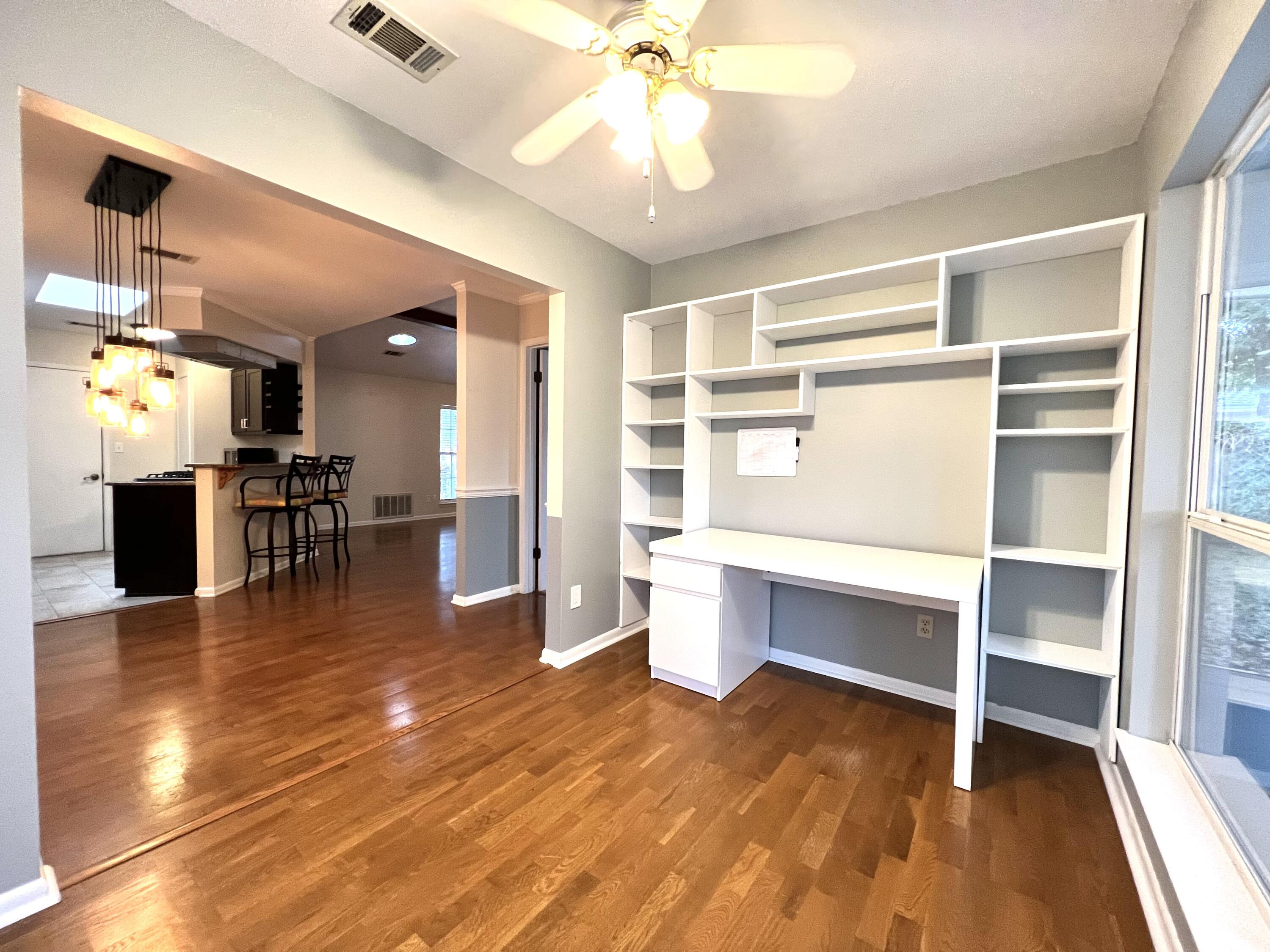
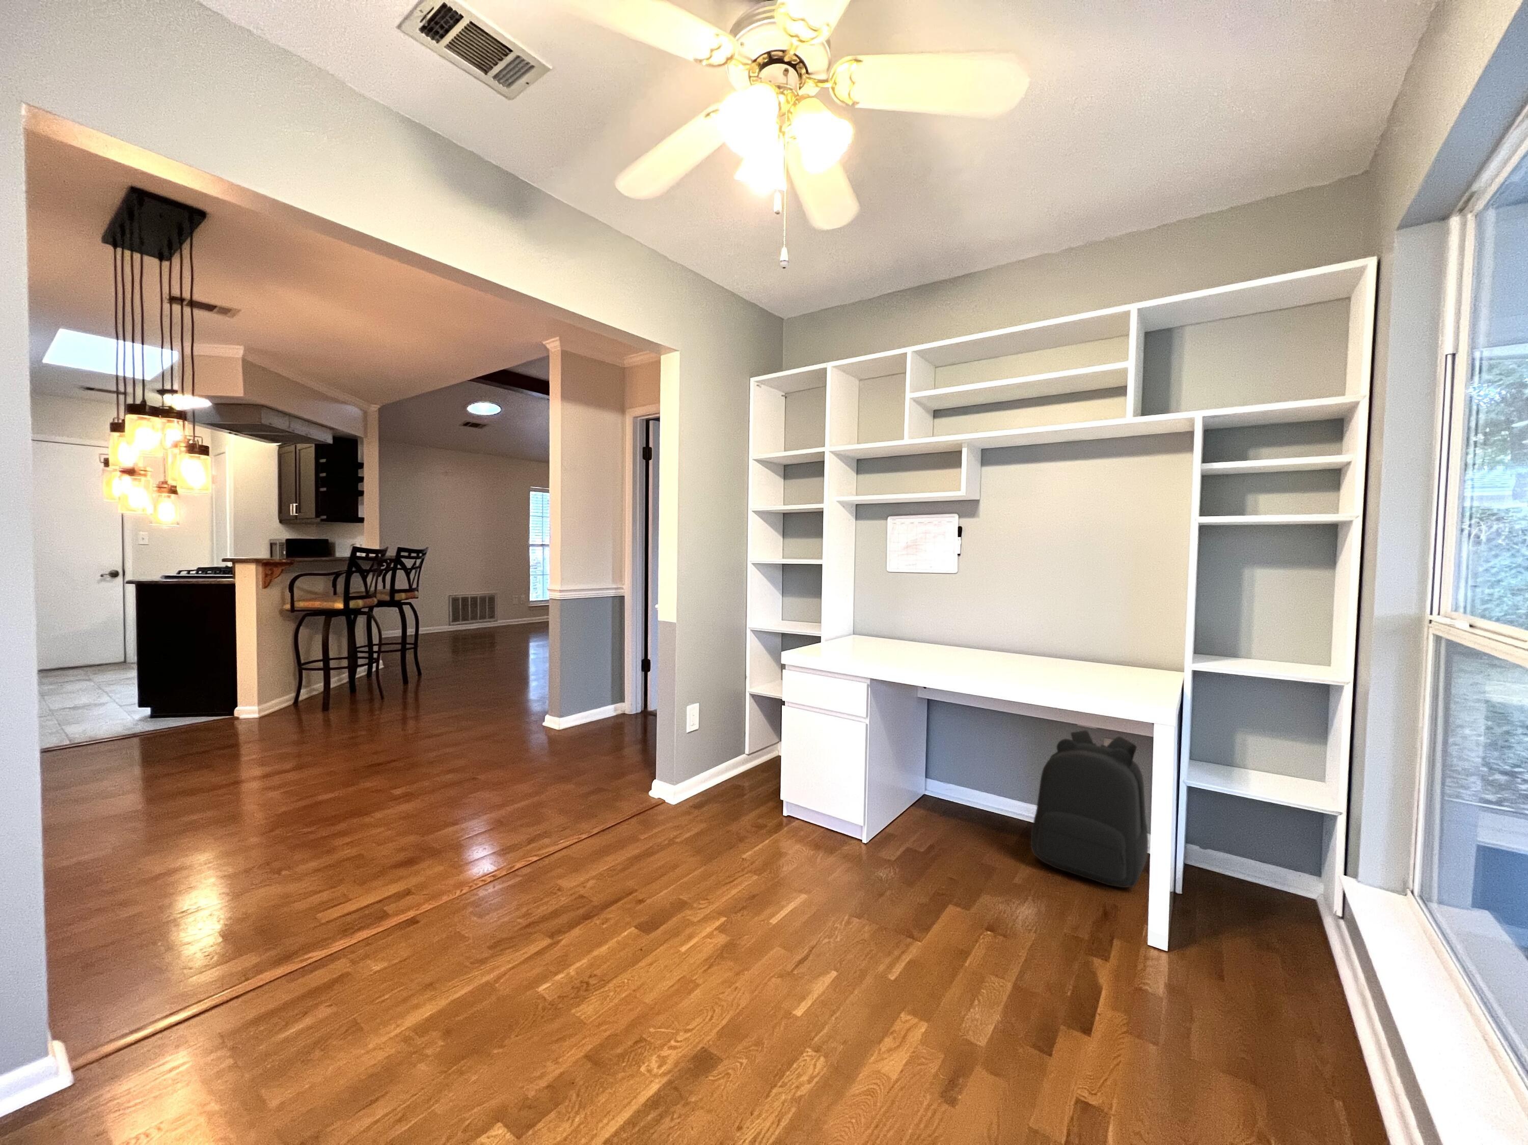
+ backpack (1092, 801)
